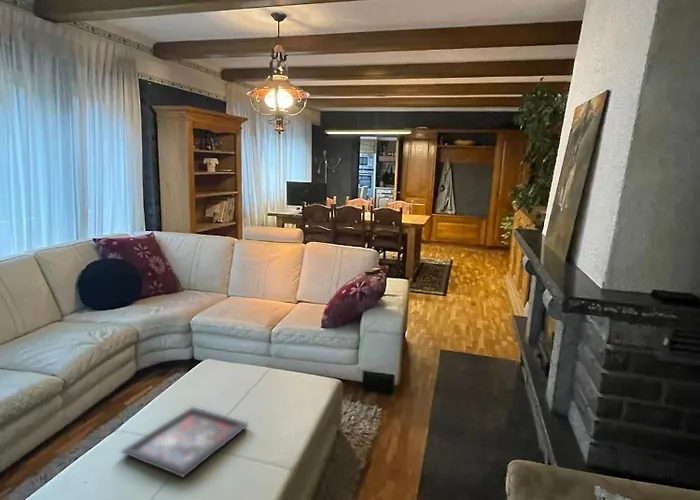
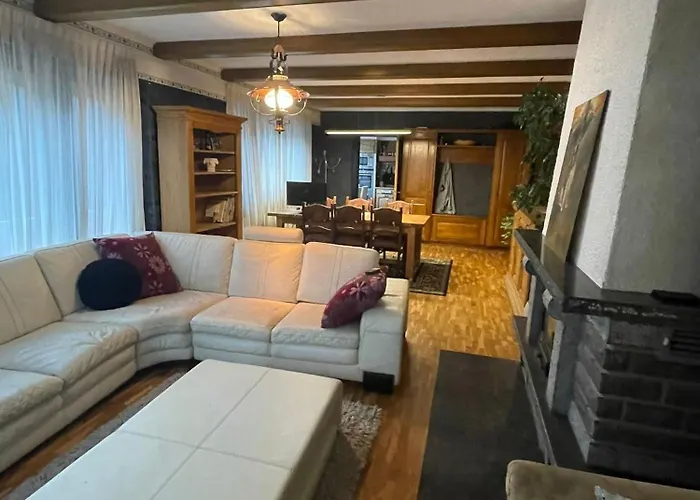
- decorative tray (188, 437)
